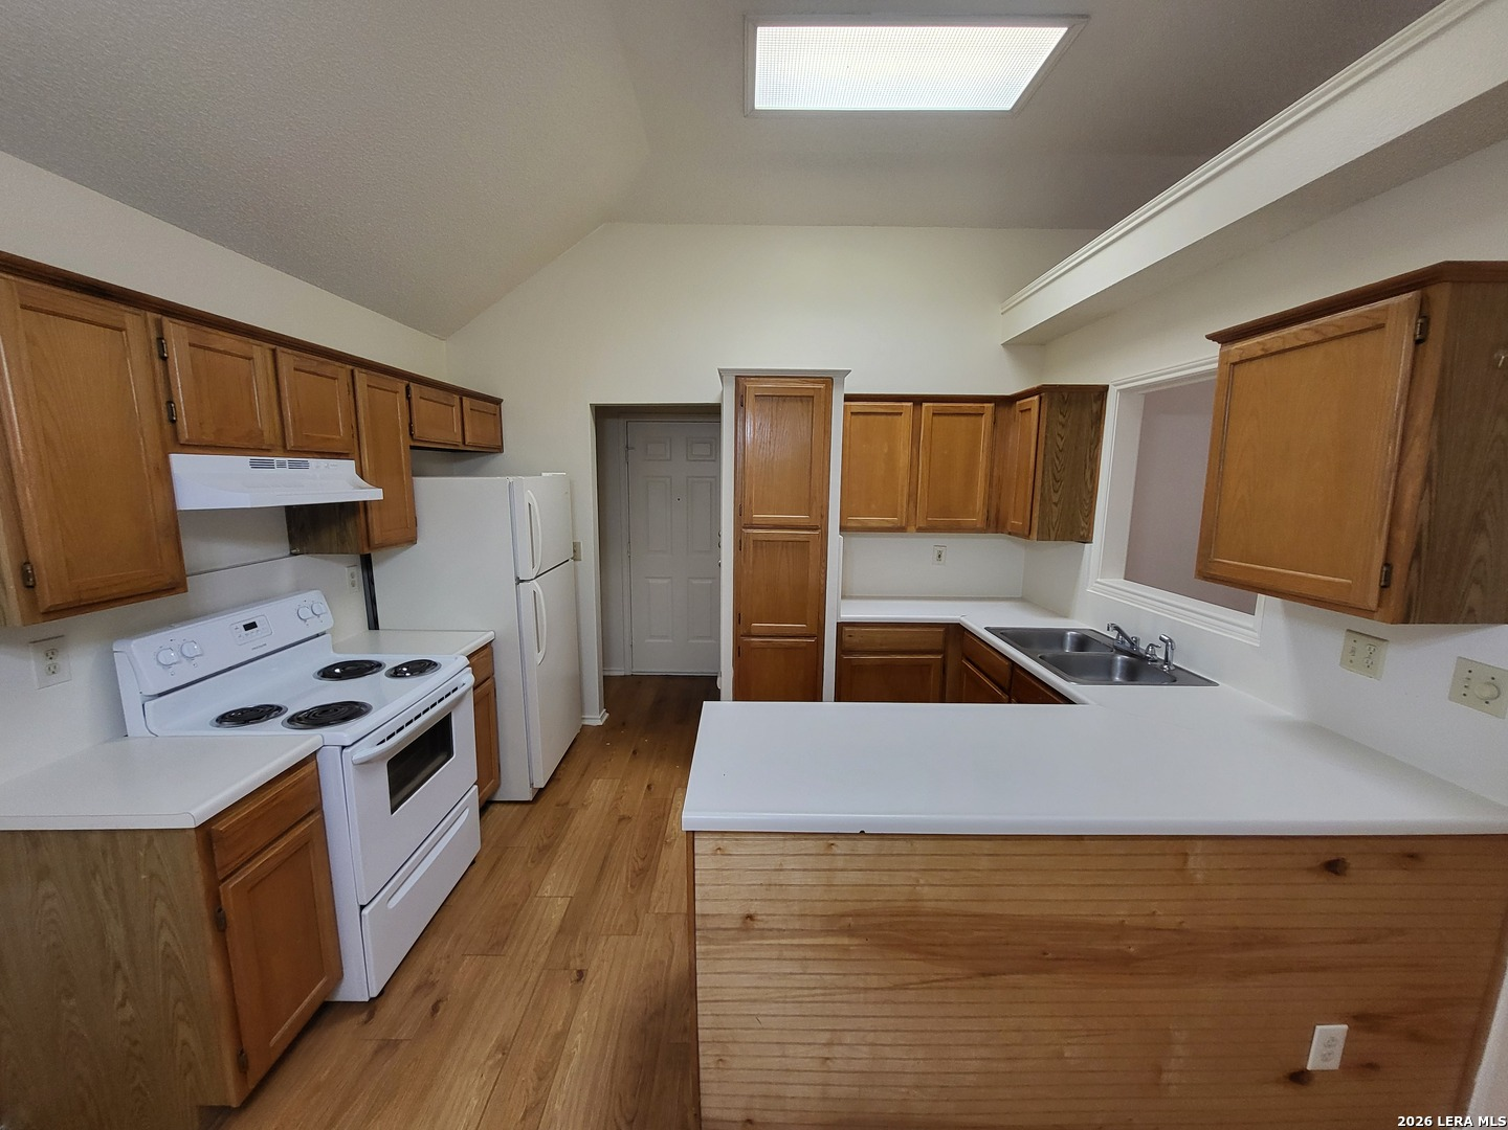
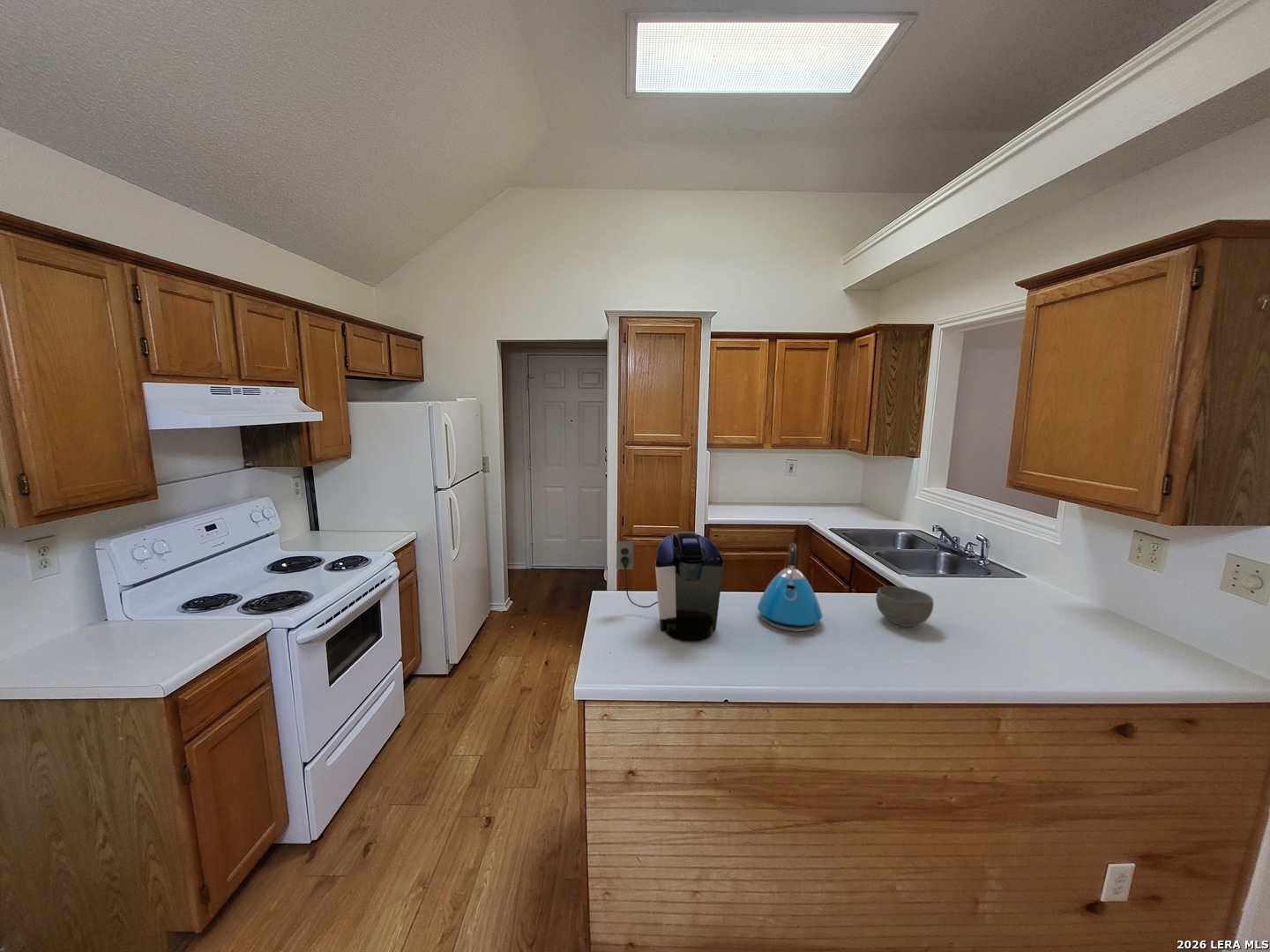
+ bowl (903, 608)
+ kettle (790, 581)
+ coffee maker (669, 580)
